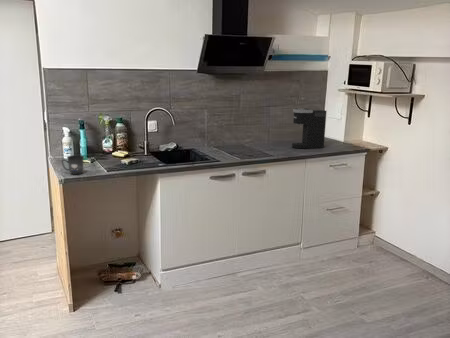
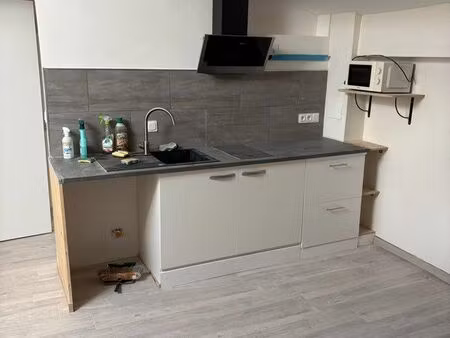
- coffee maker (308, 128)
- mug (73, 165)
